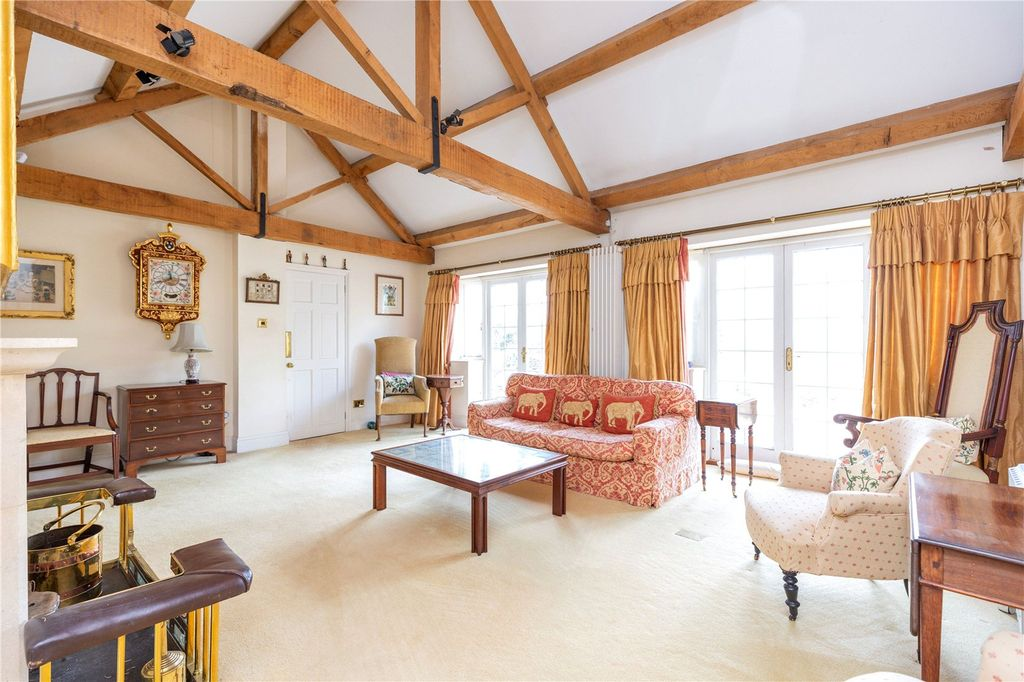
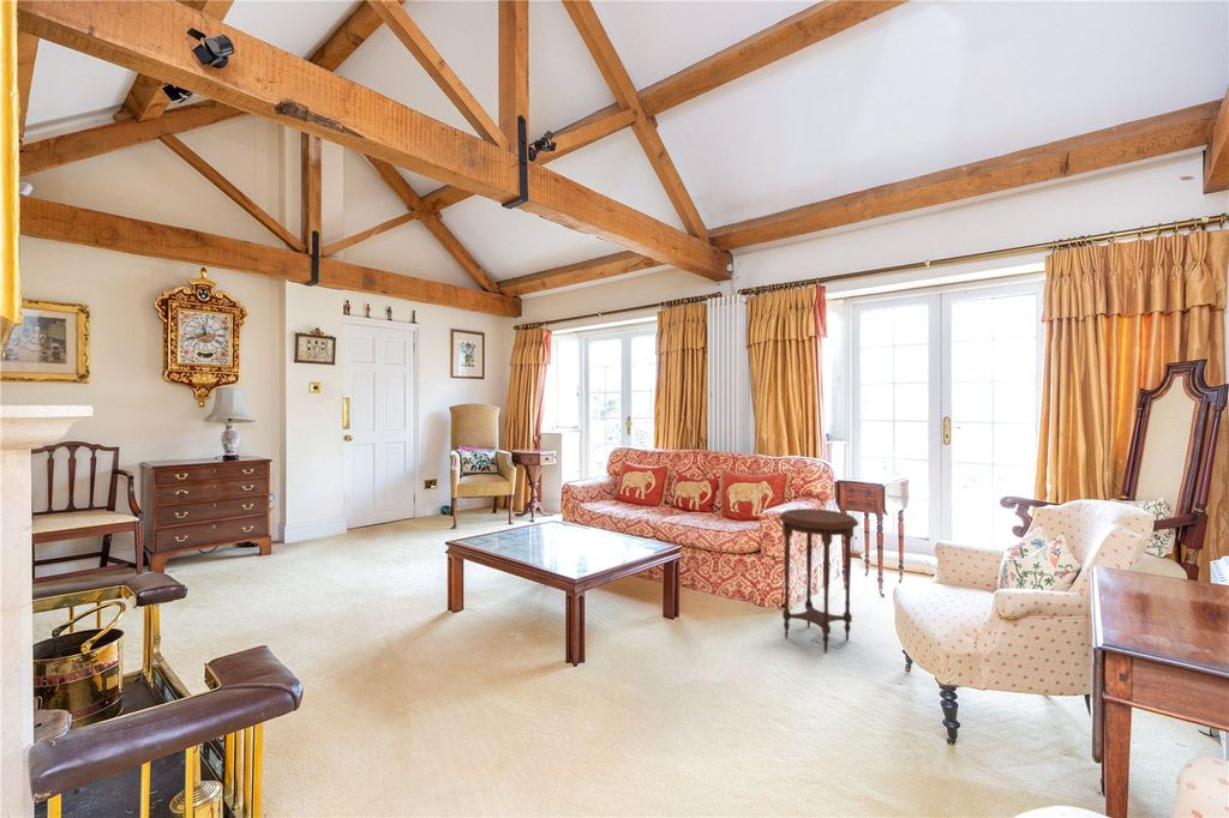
+ side table (810, 577)
